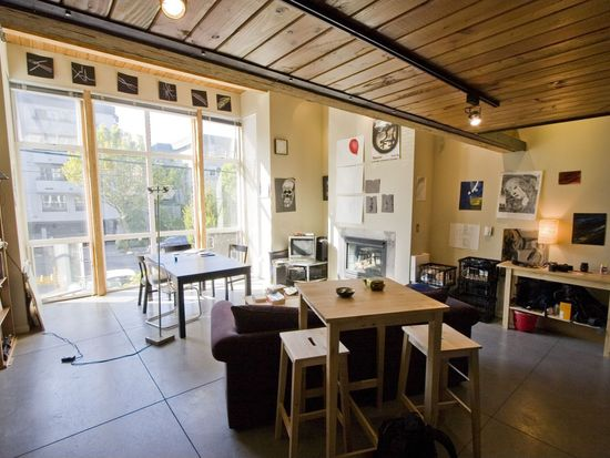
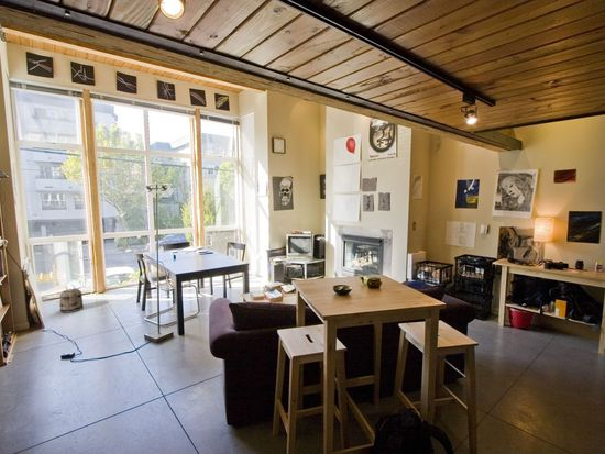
+ basket (70, 297)
